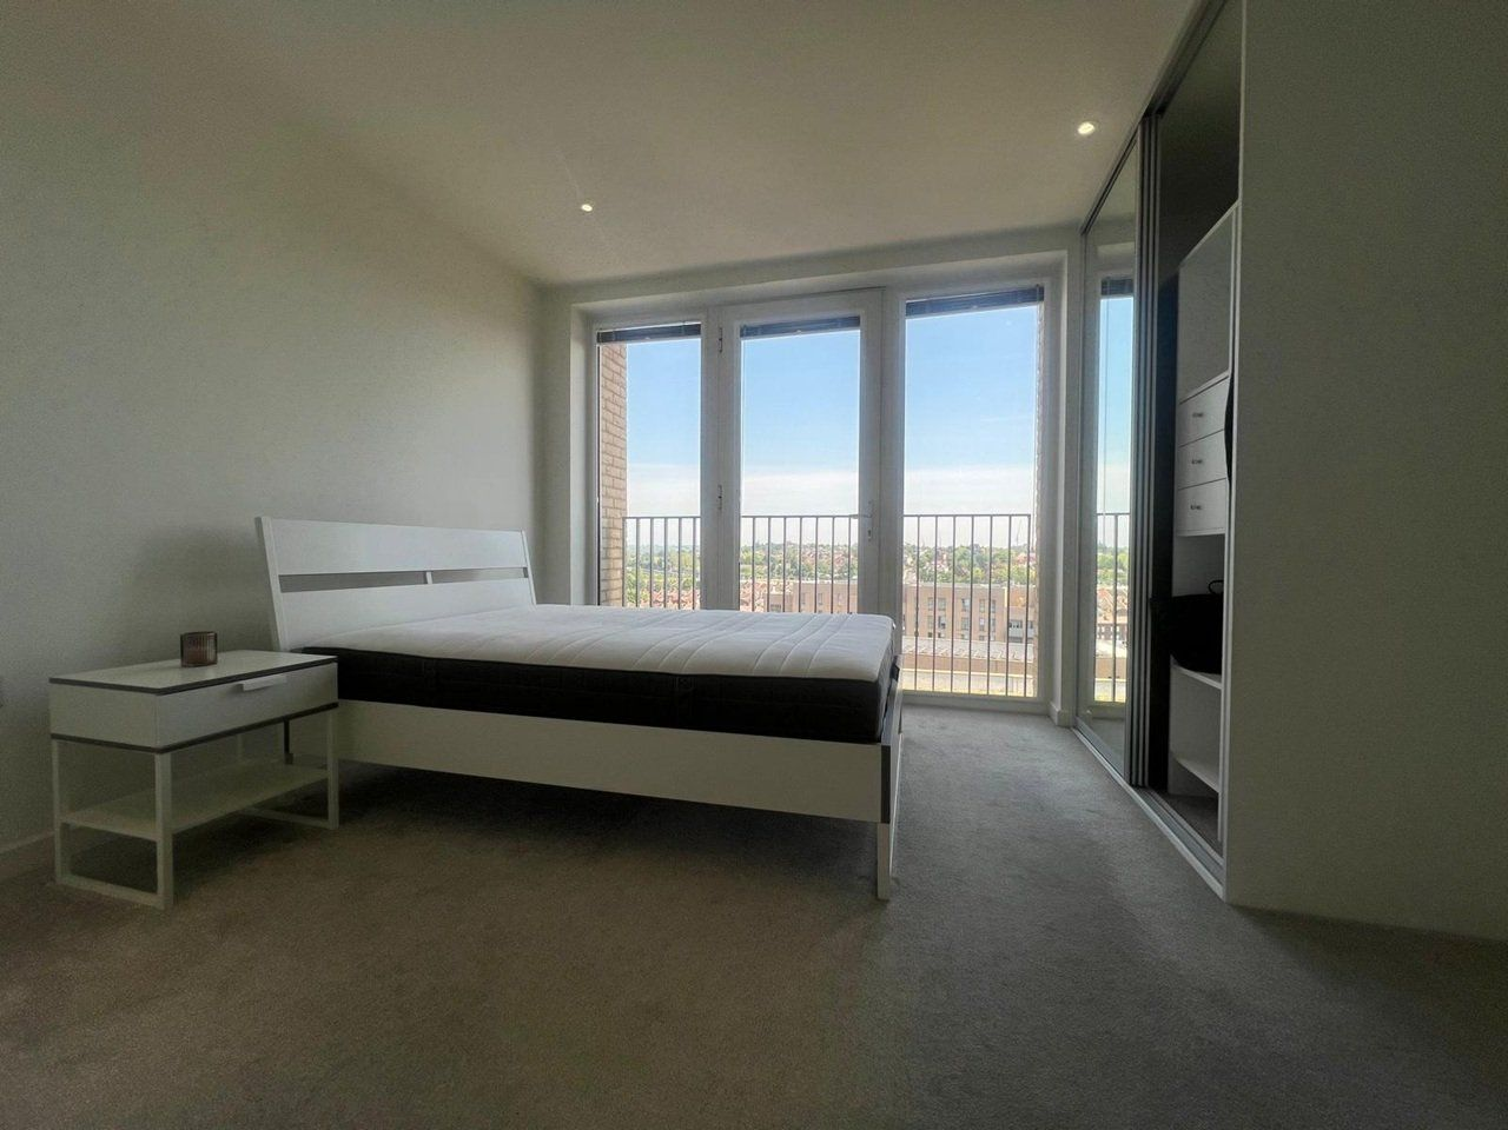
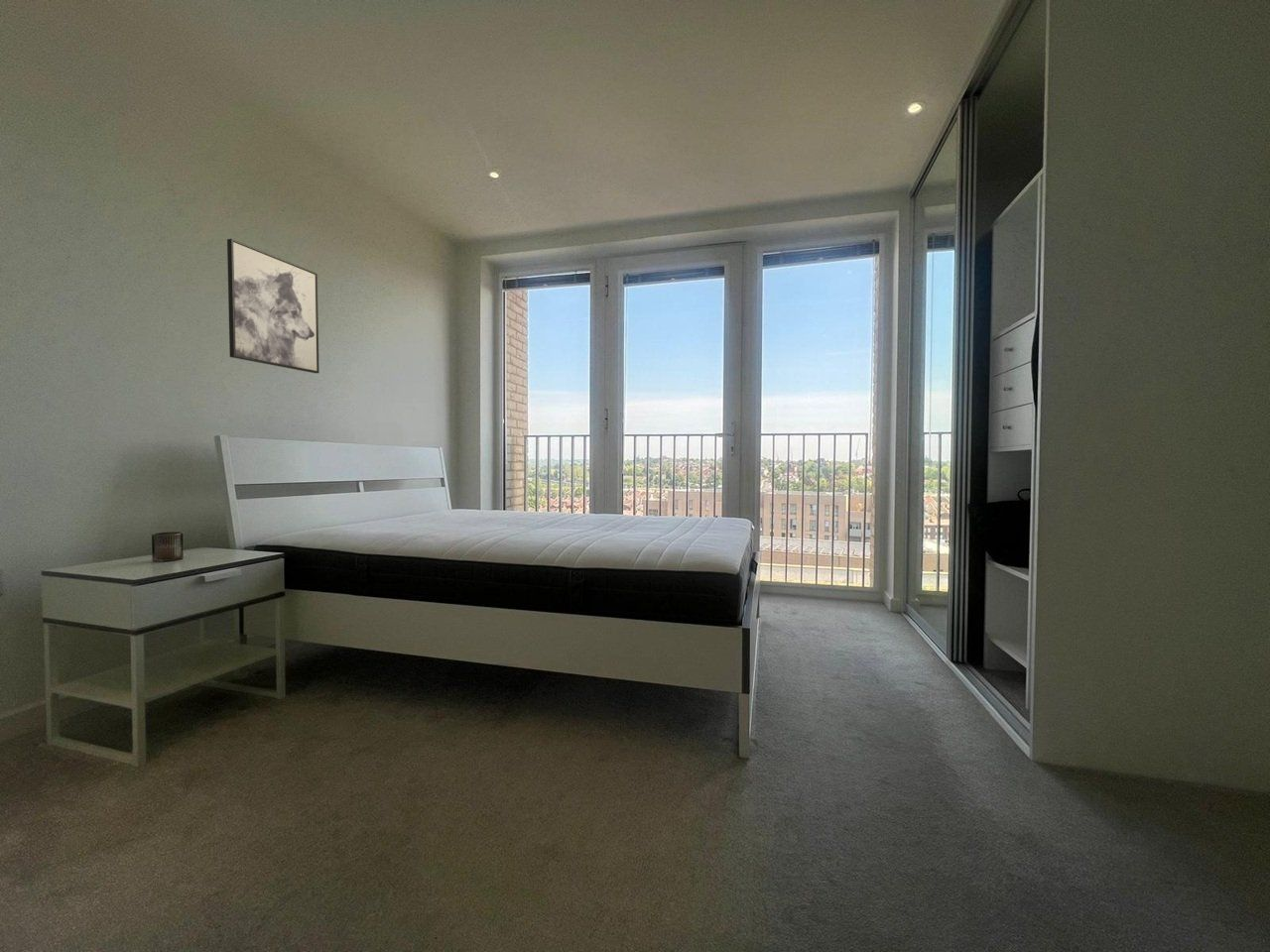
+ wall art (277, 311)
